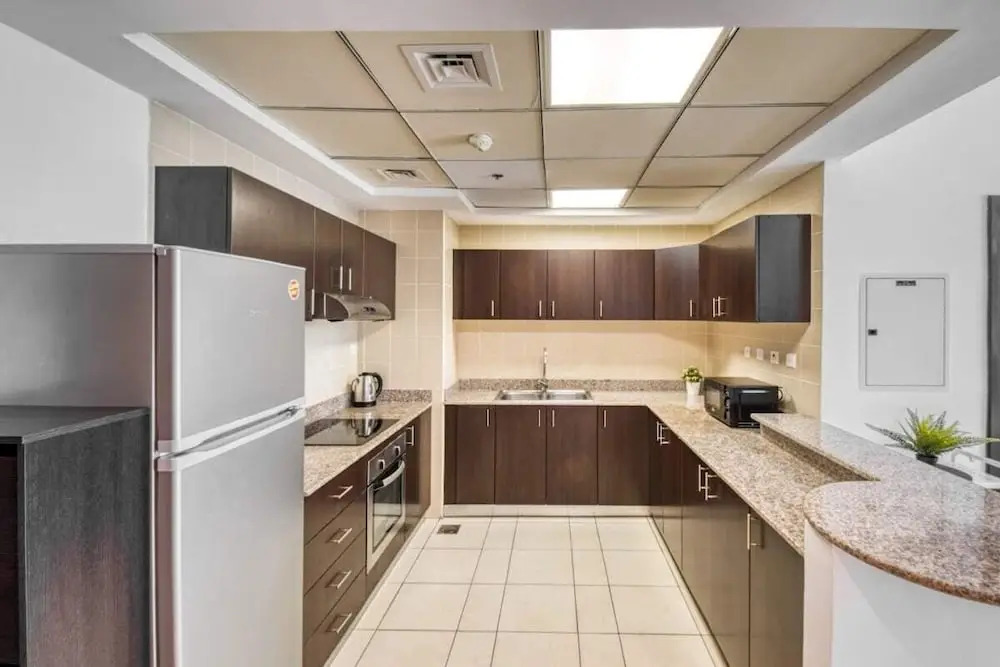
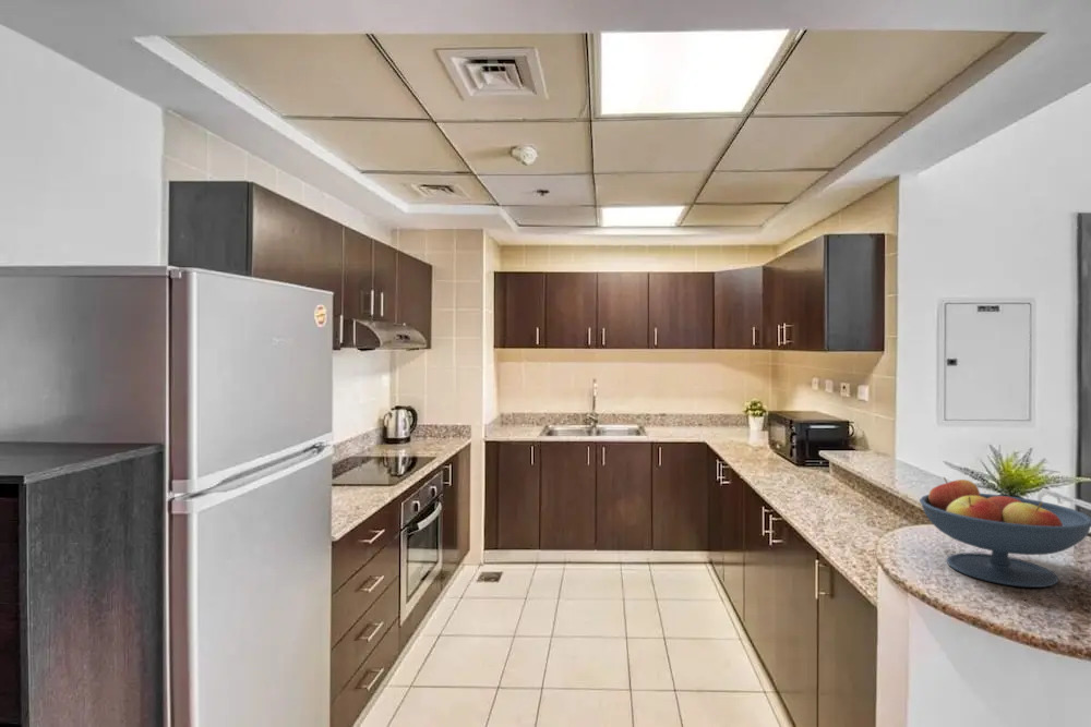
+ fruit bowl (1000, 528)
